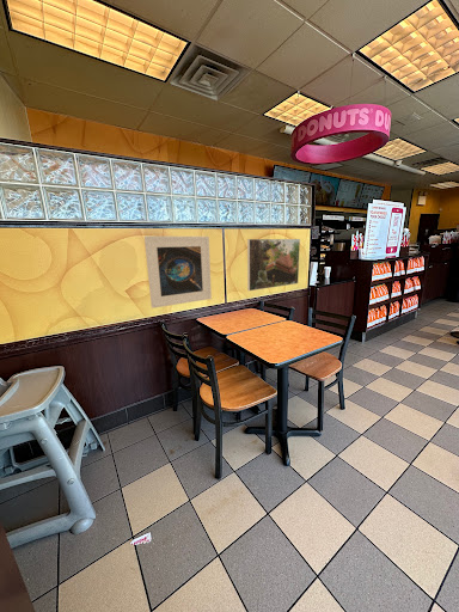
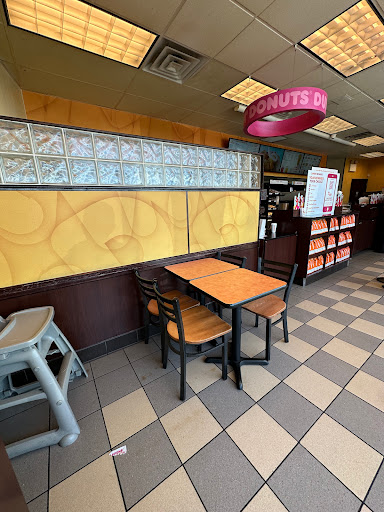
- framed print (180, 270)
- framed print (275, 263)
